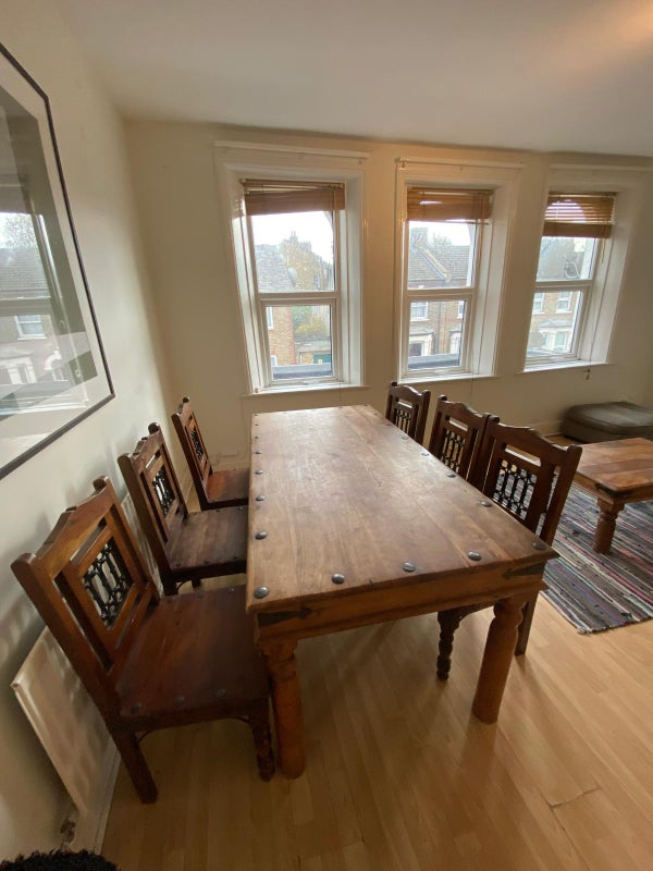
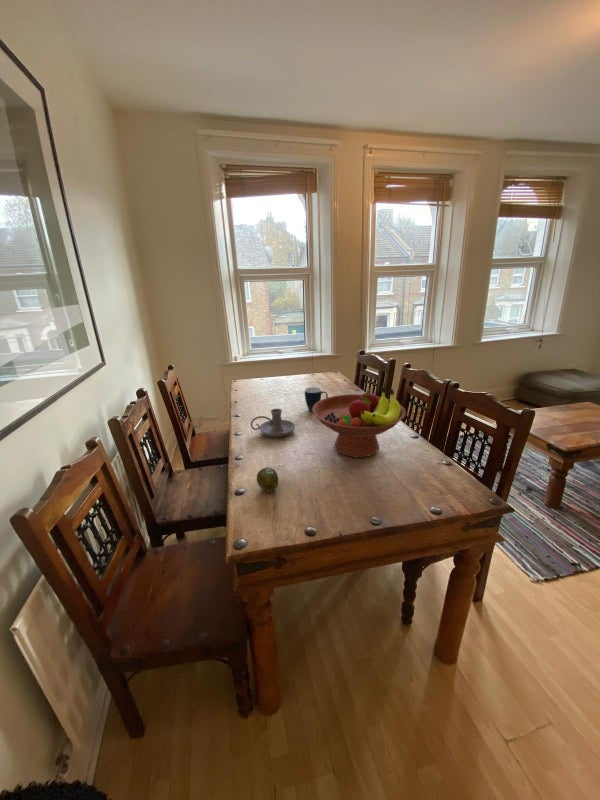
+ fruit bowl (357, 421)
+ candle holder (272, 421)
+ mug (316, 399)
+ fruit (267, 479)
